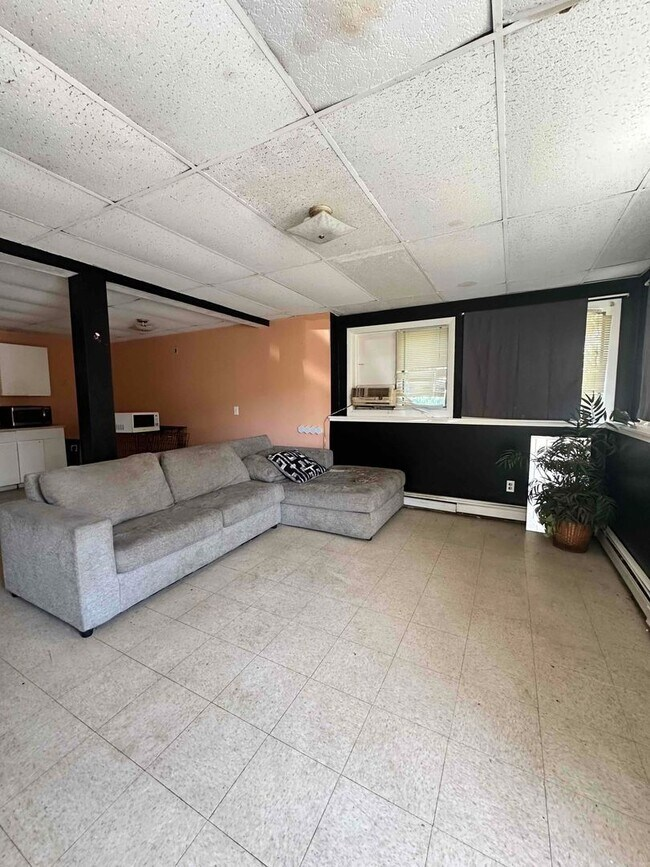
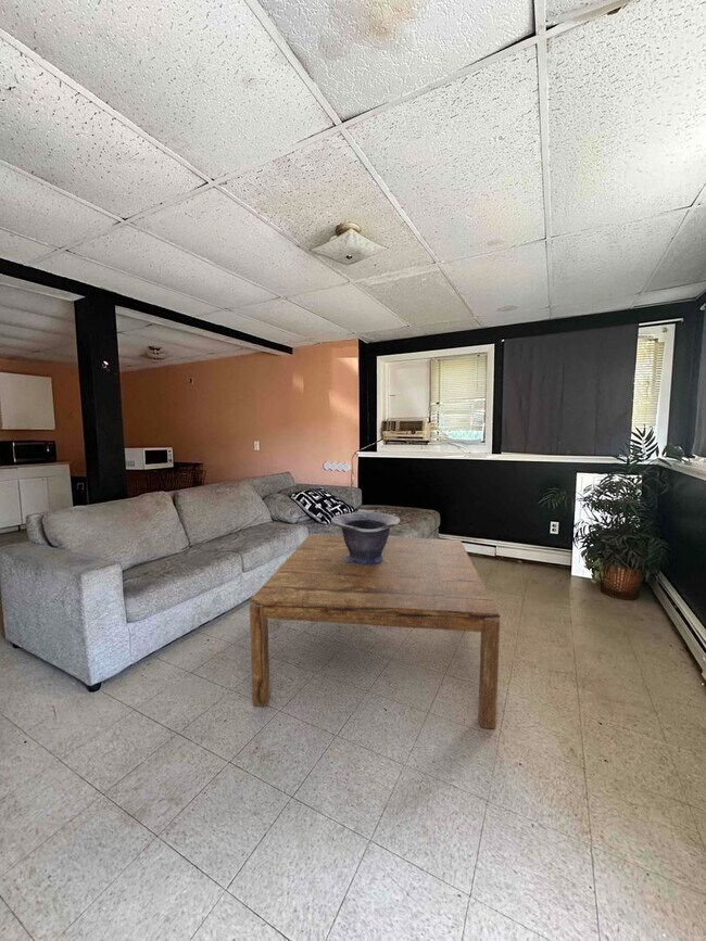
+ decorative bowl (365, 537)
+ coffee table (377, 606)
